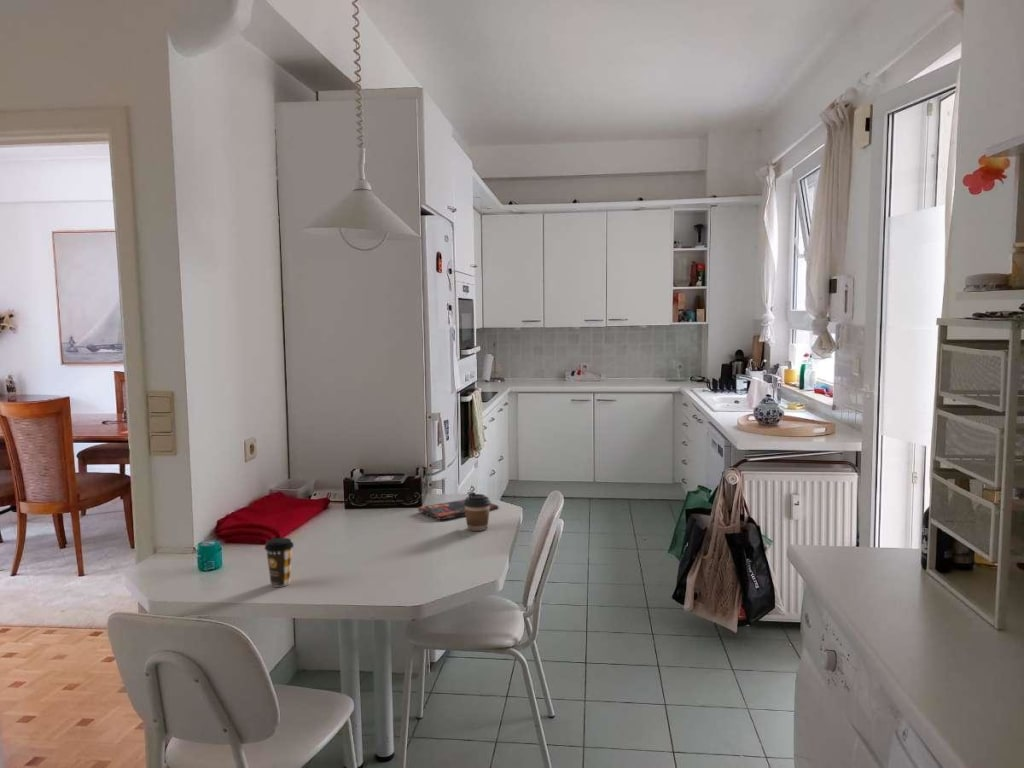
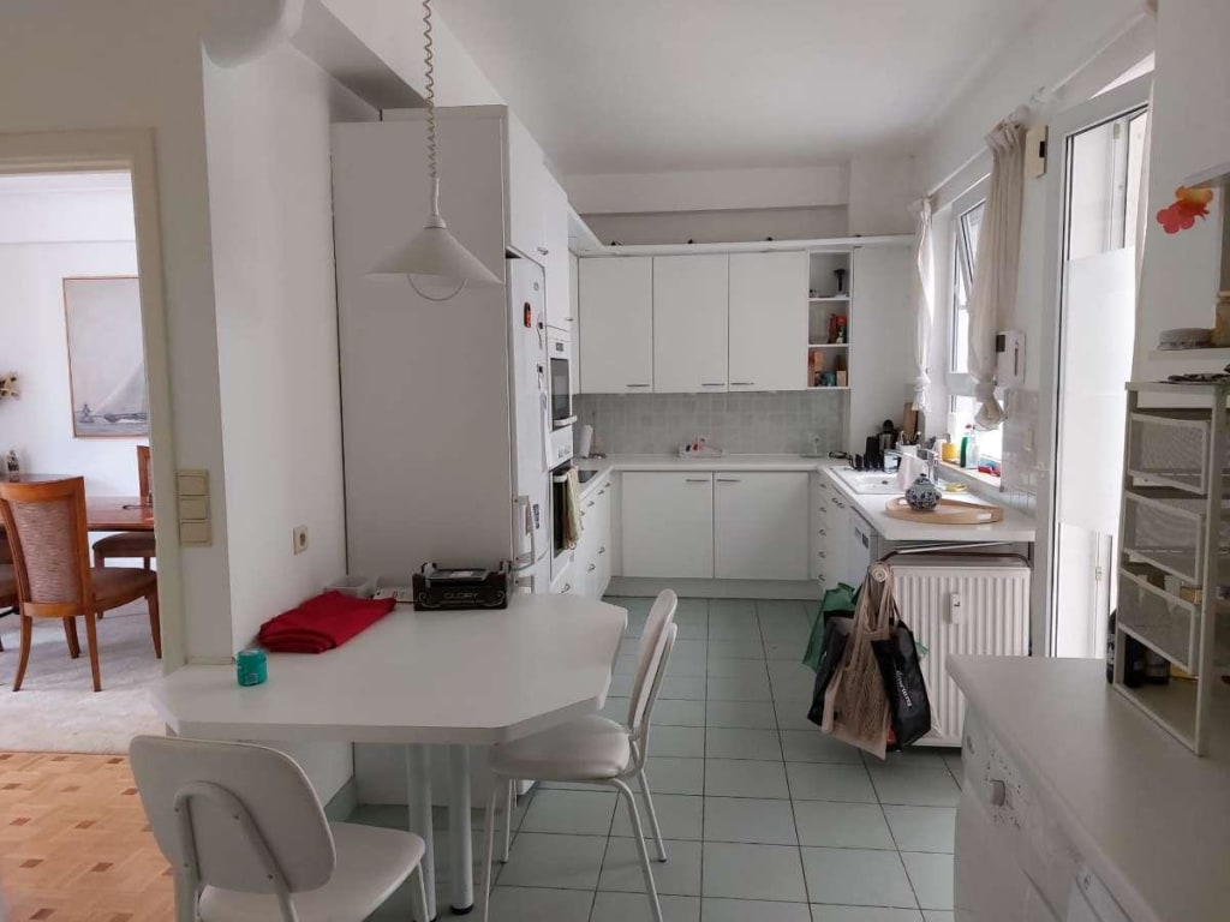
- coffee cup (279, 562)
- book (458, 508)
- coffee cup (477, 511)
